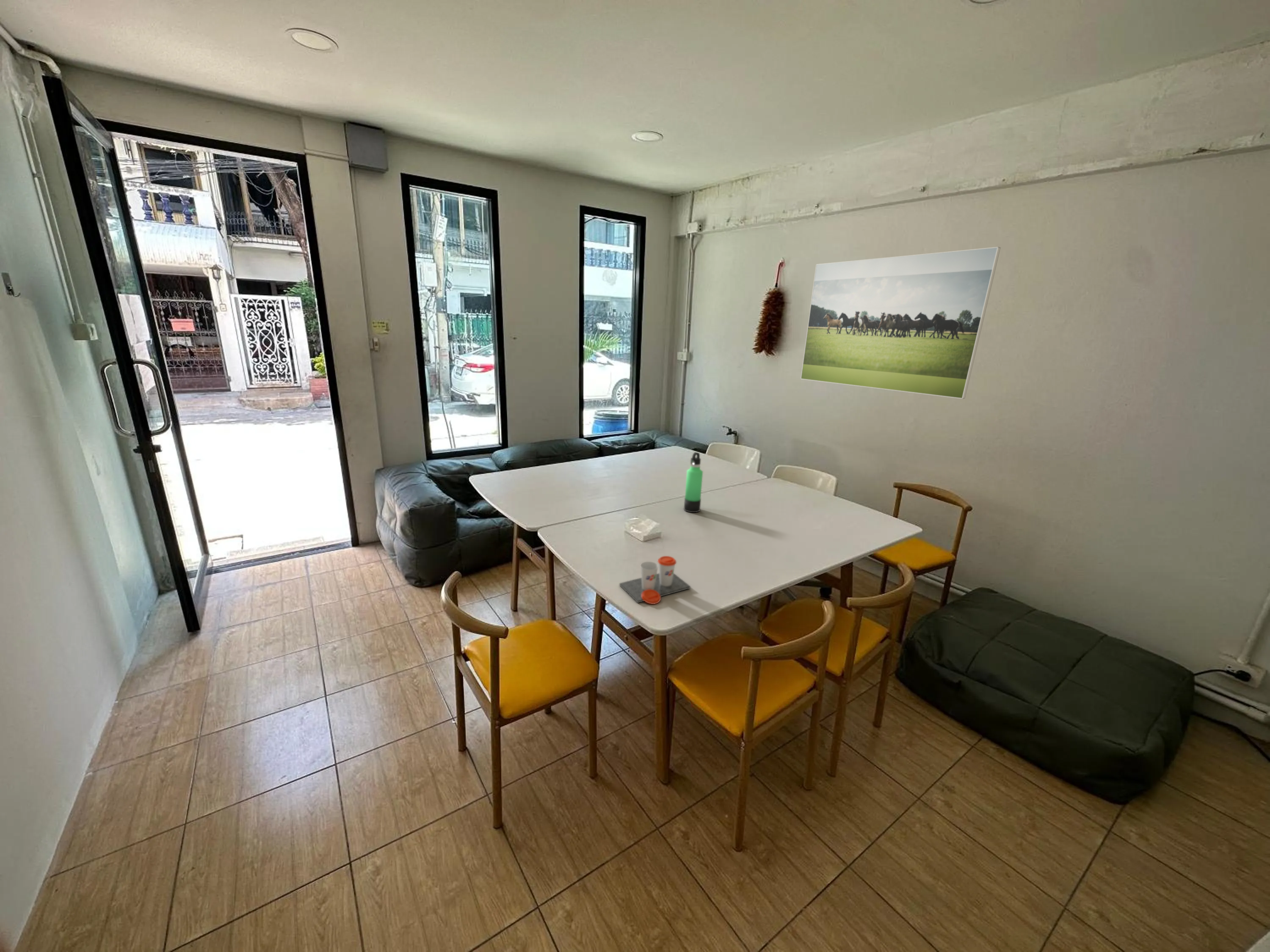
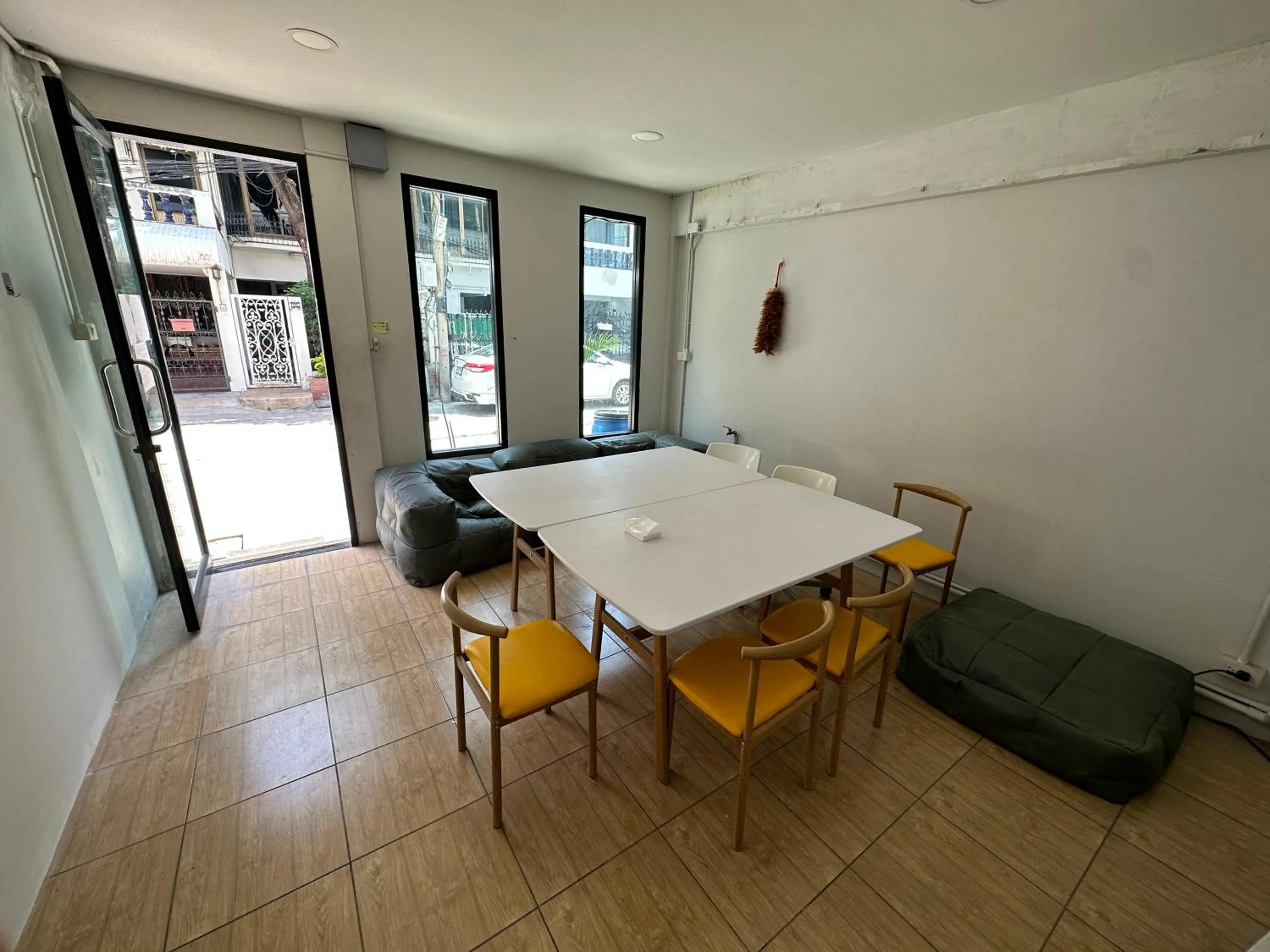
- thermos bottle (694, 482)
- cup (658, 575)
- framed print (883, 325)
